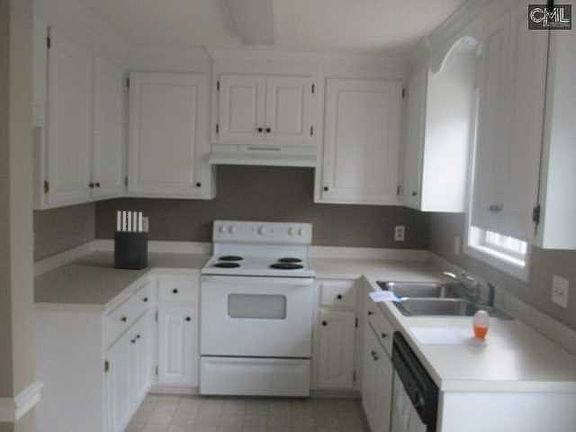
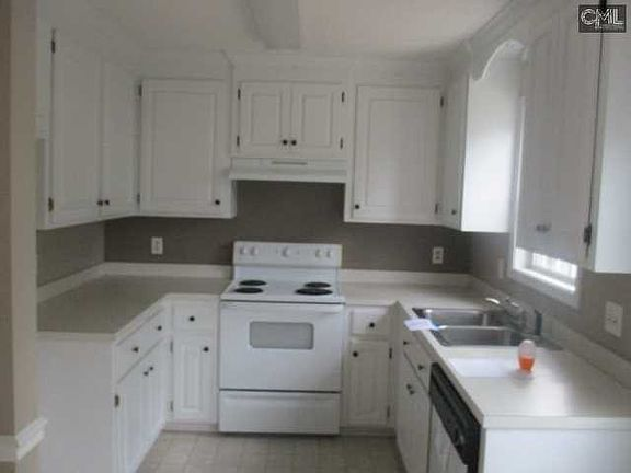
- knife block (131, 239)
